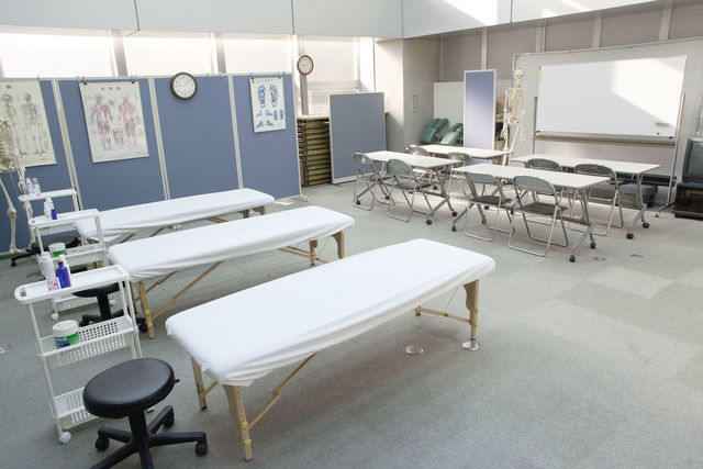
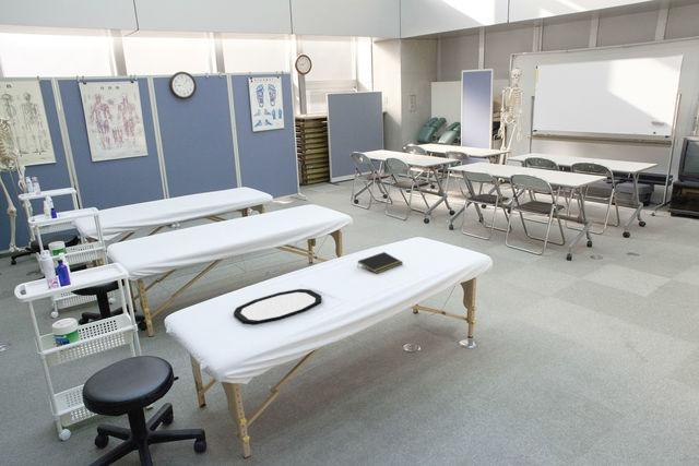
+ tray (279, 304)
+ notepad (380, 262)
